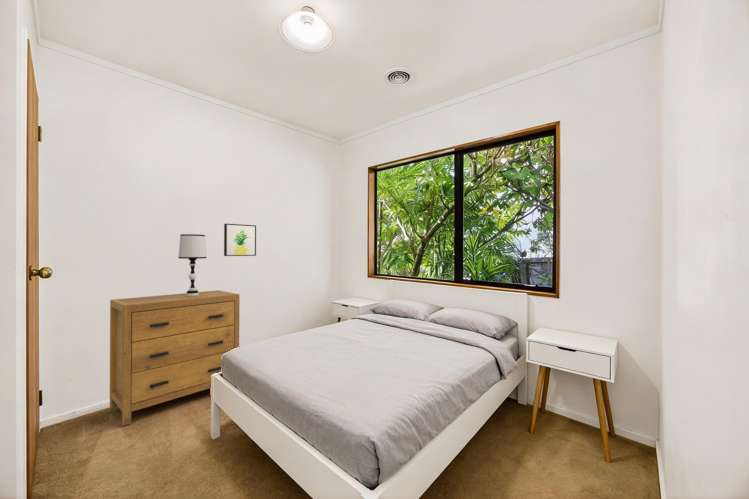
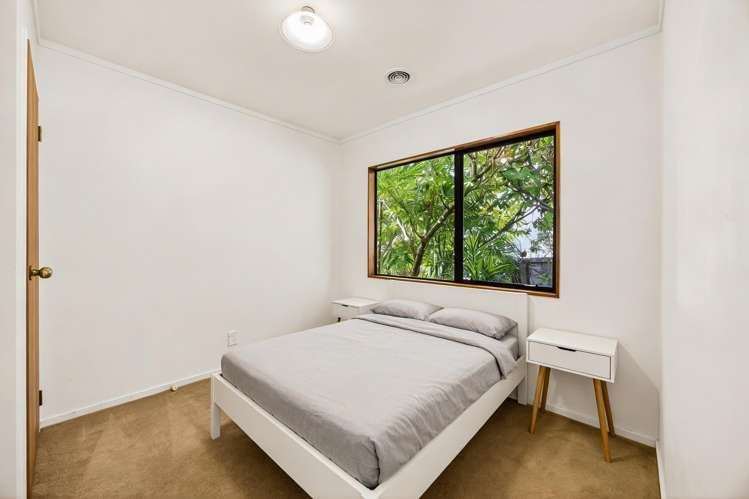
- table lamp (192, 264)
- dresser (179, 347)
- wall art (240, 240)
